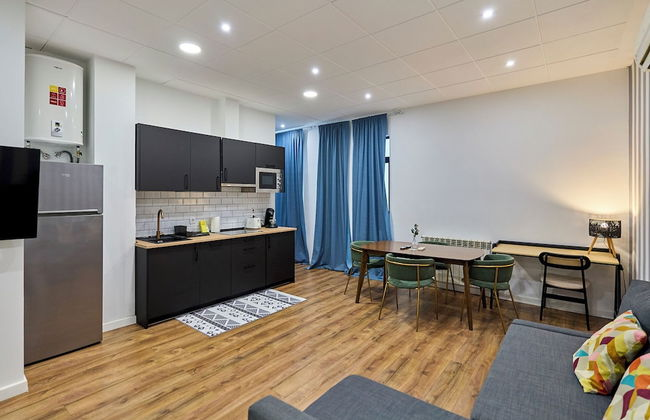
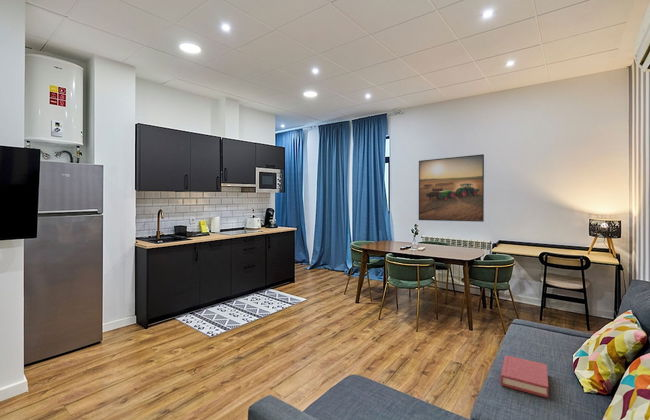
+ hardback book (524, 374)
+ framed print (449, 189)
